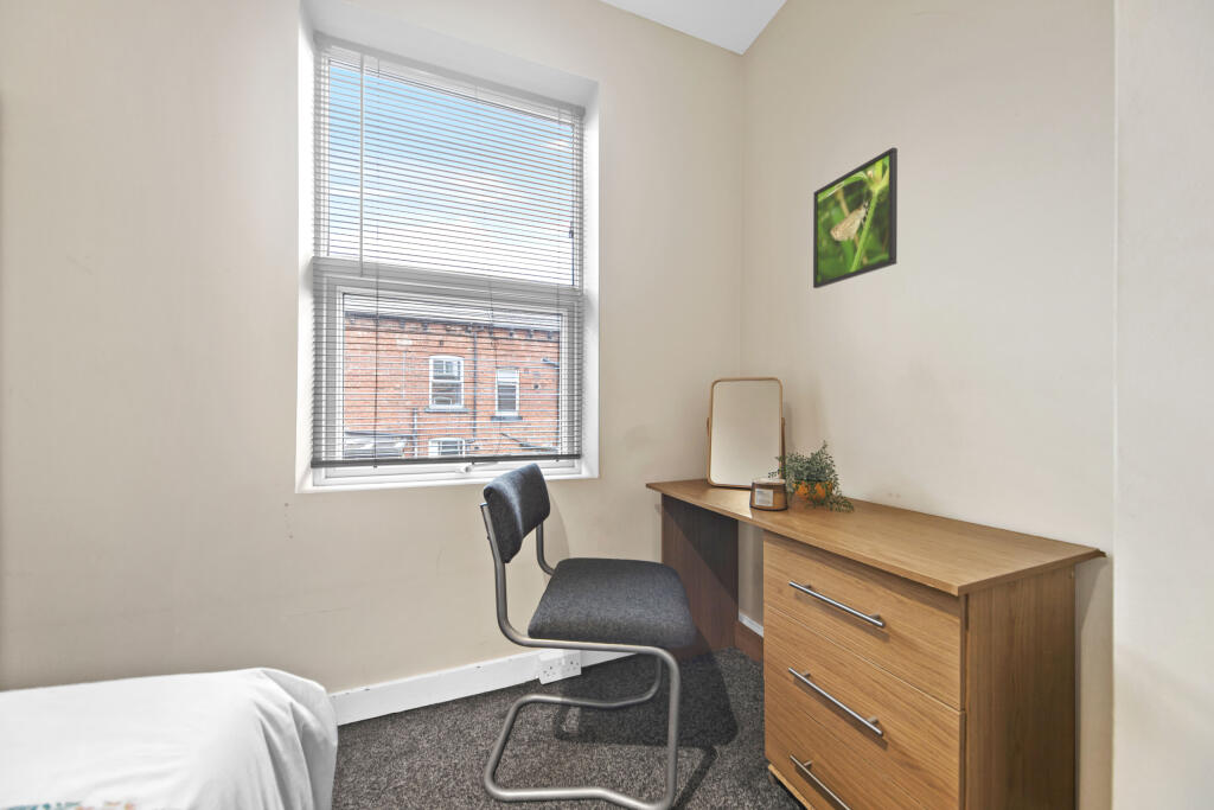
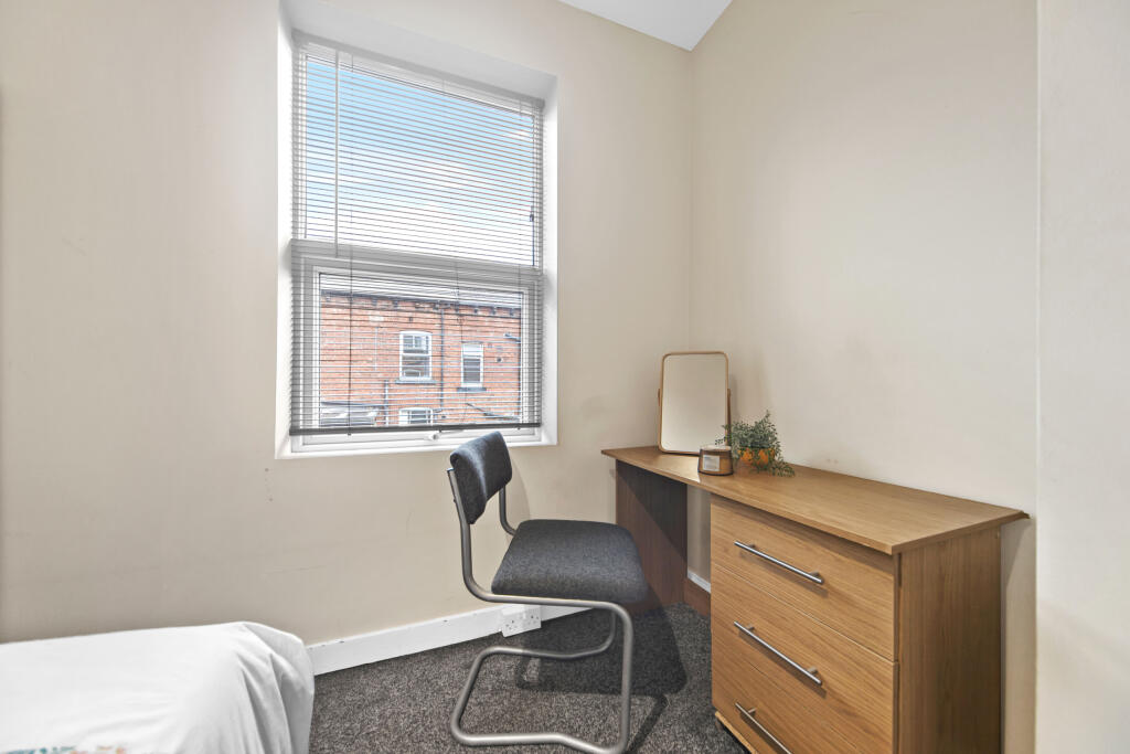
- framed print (851, 224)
